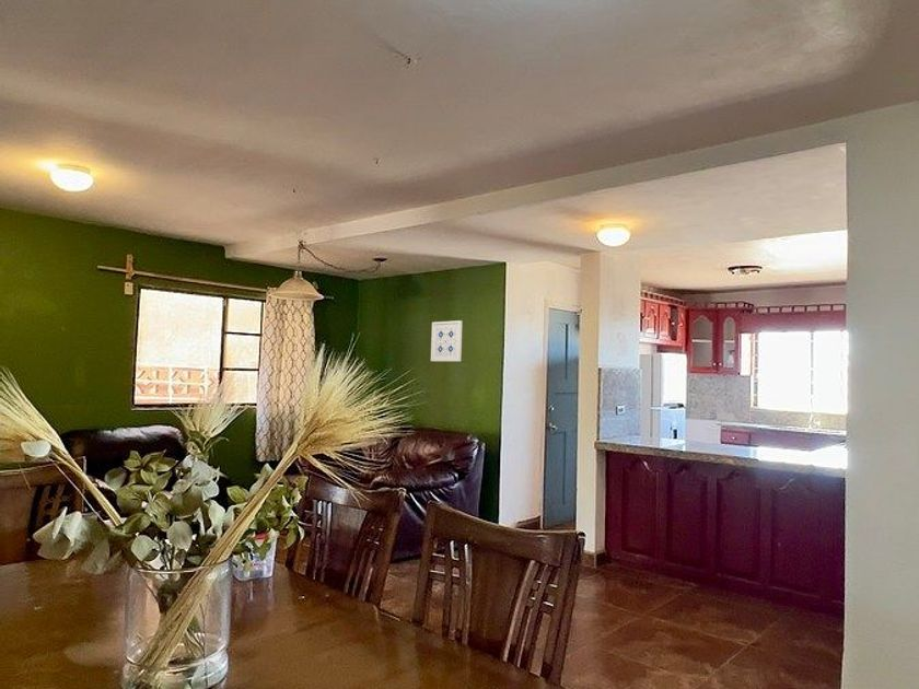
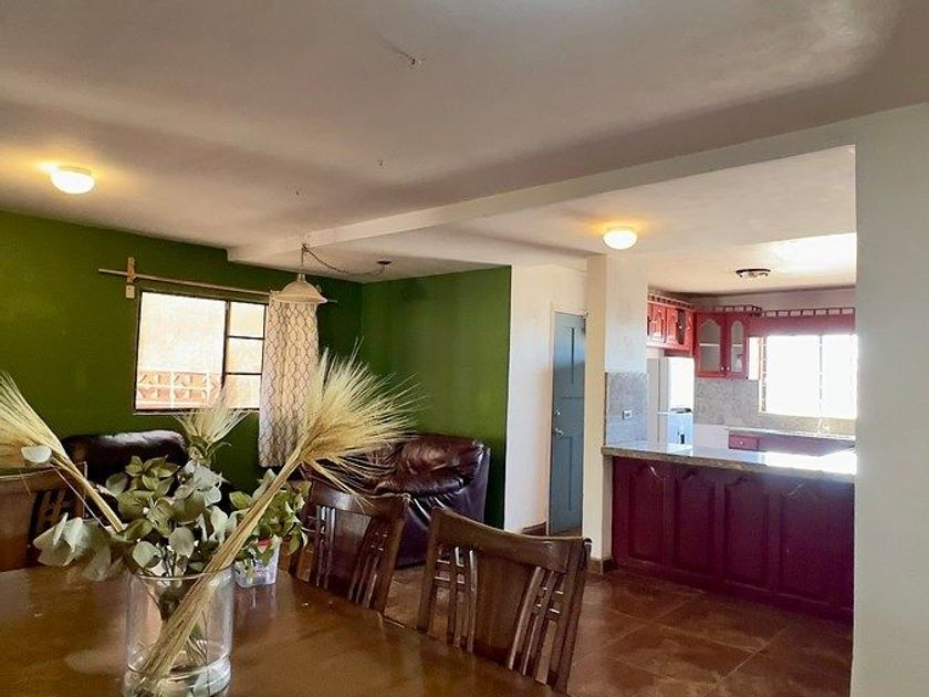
- wall art (445, 341)
